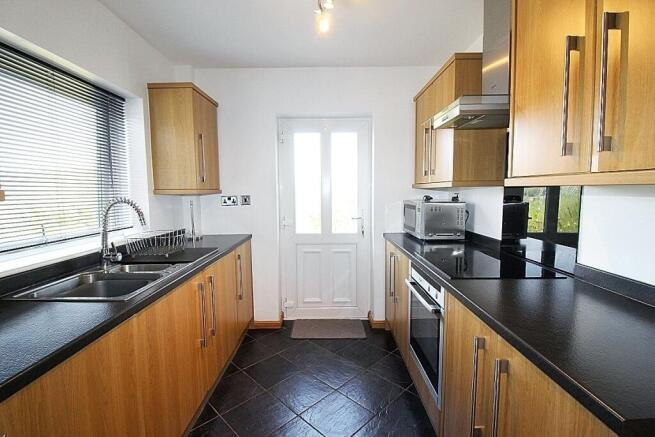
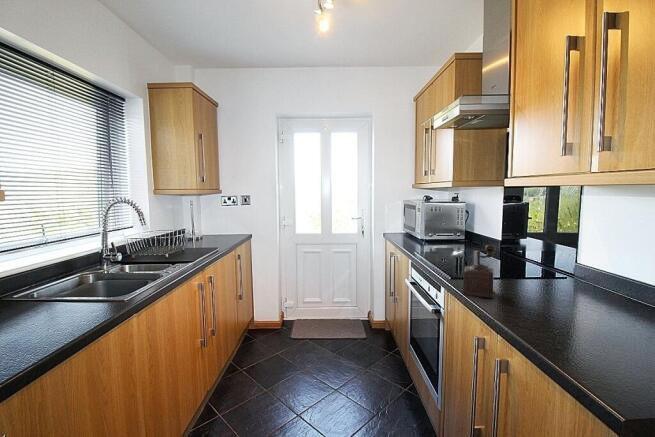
+ pepper mill (479, 269)
